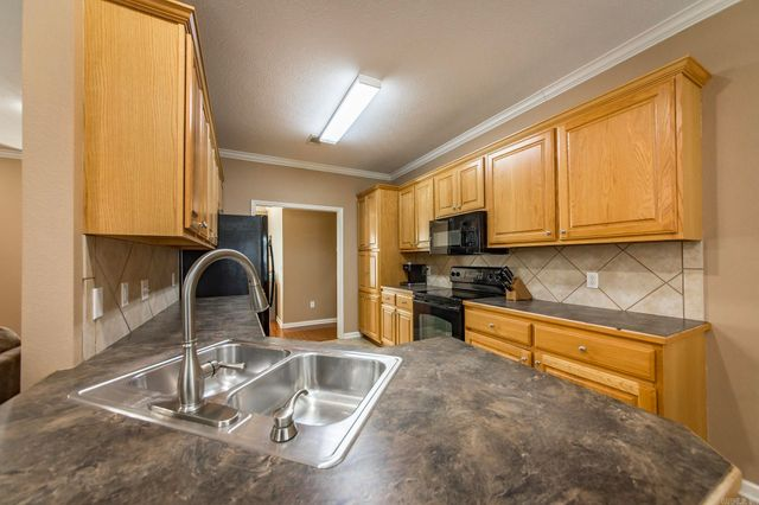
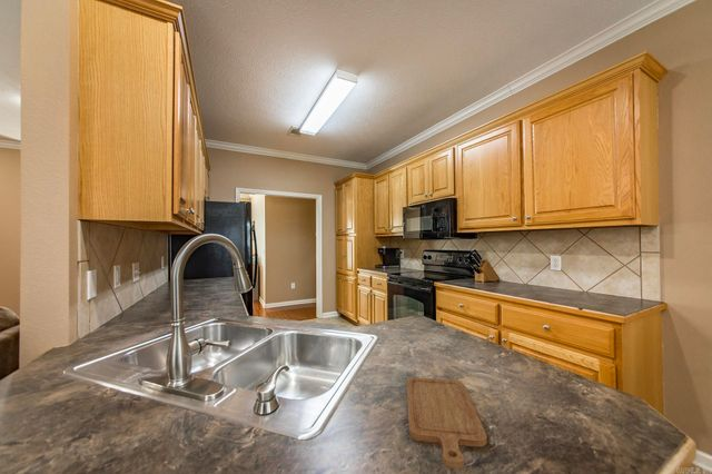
+ chopping board (442, 413)
